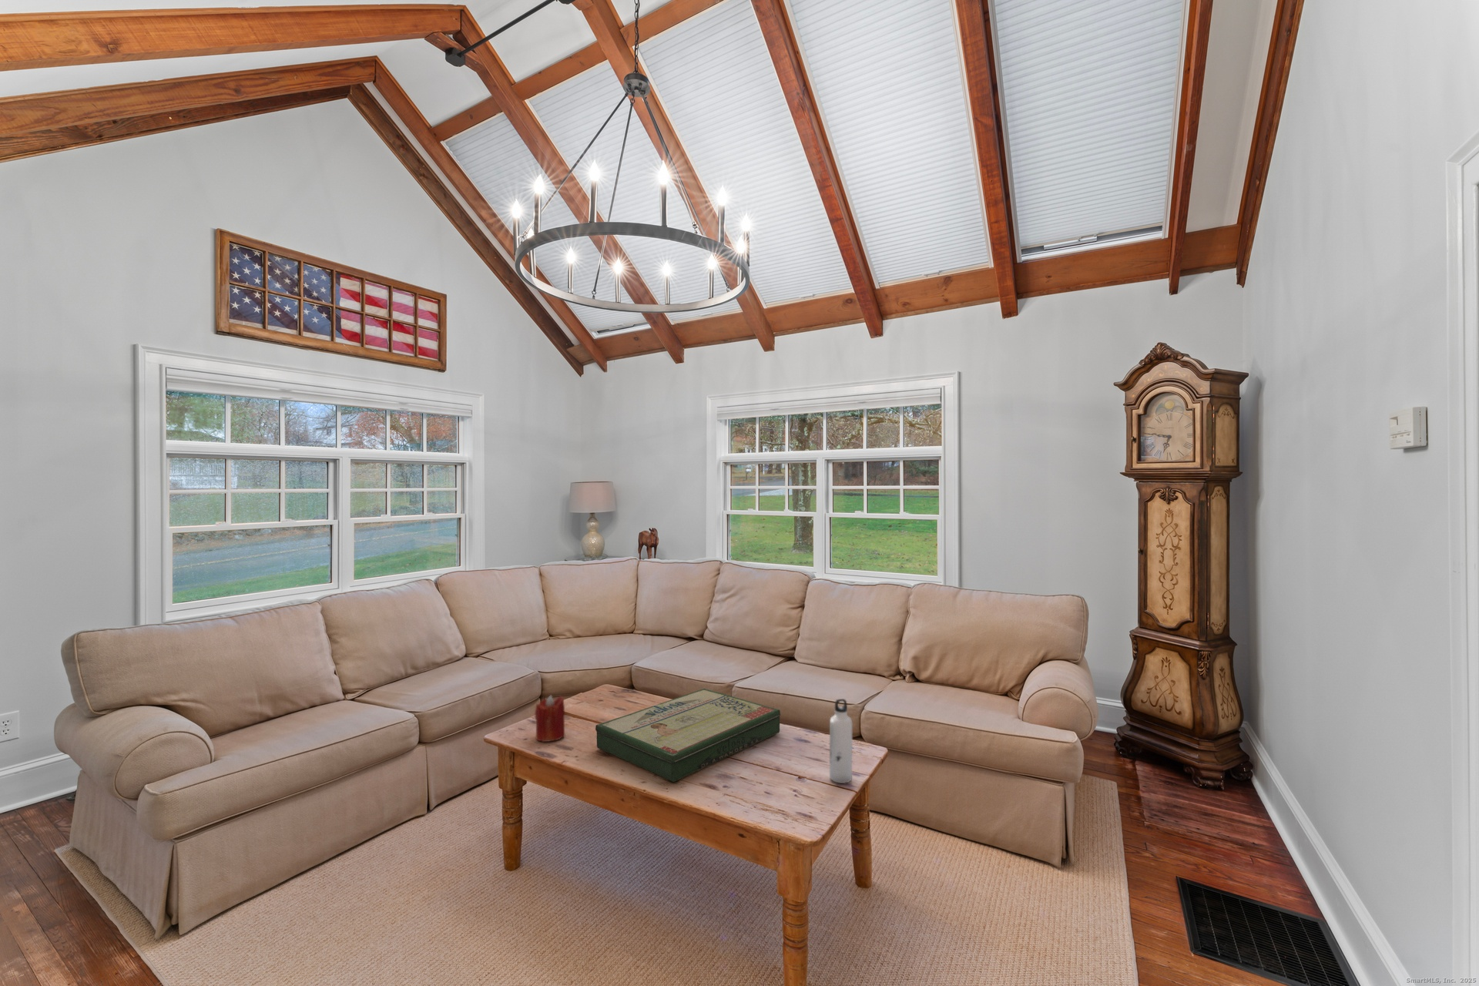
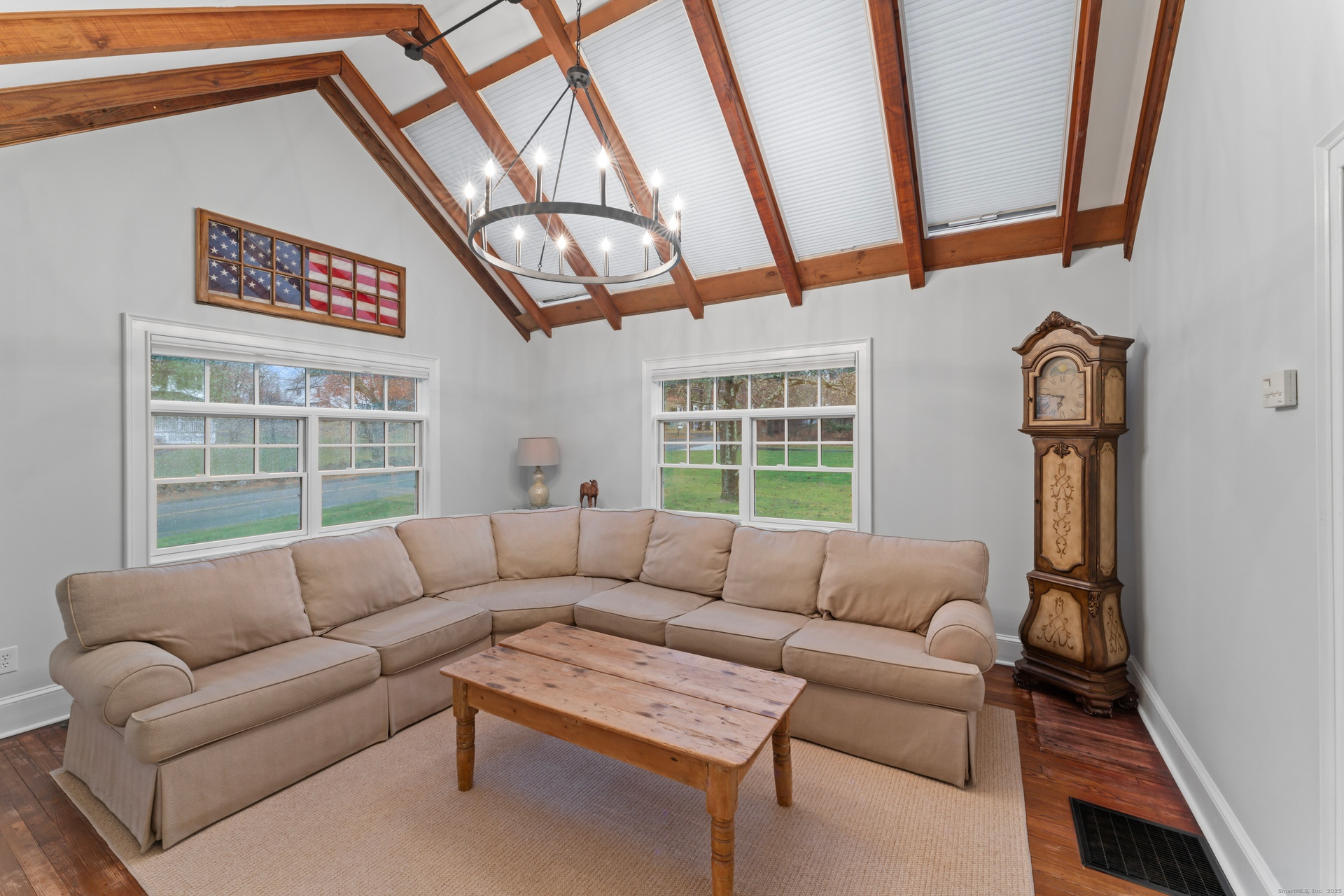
- board game (691, 728)
- water bottle (841, 738)
- candle (550, 715)
